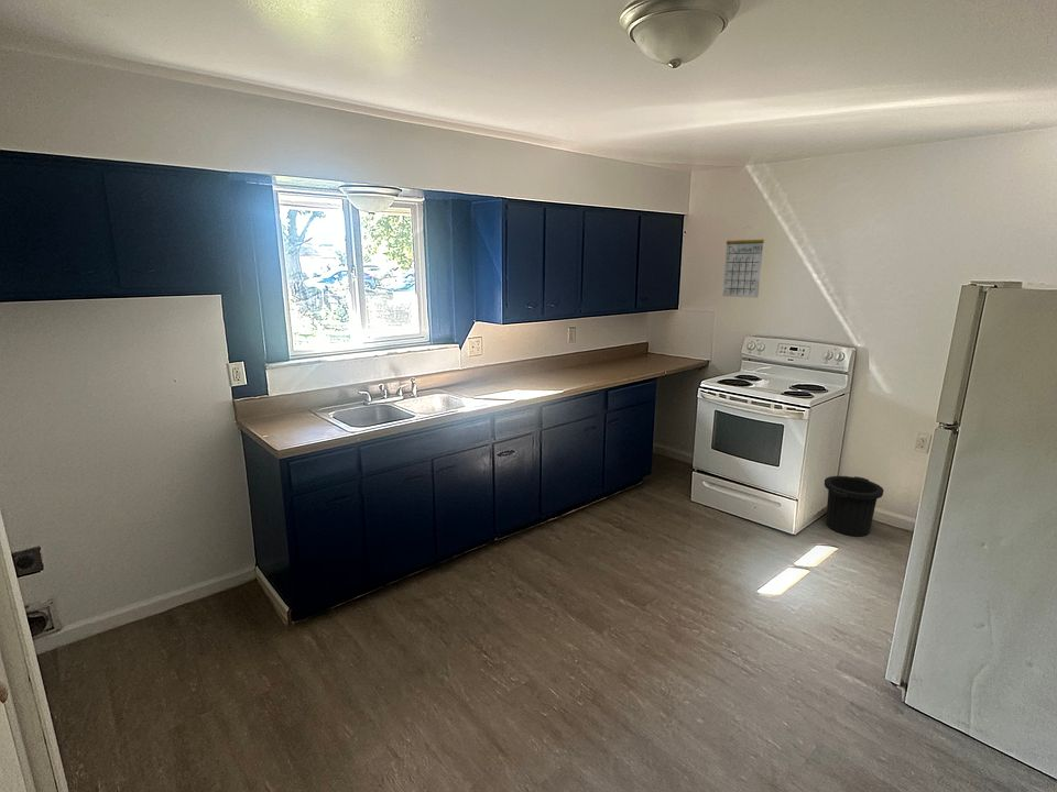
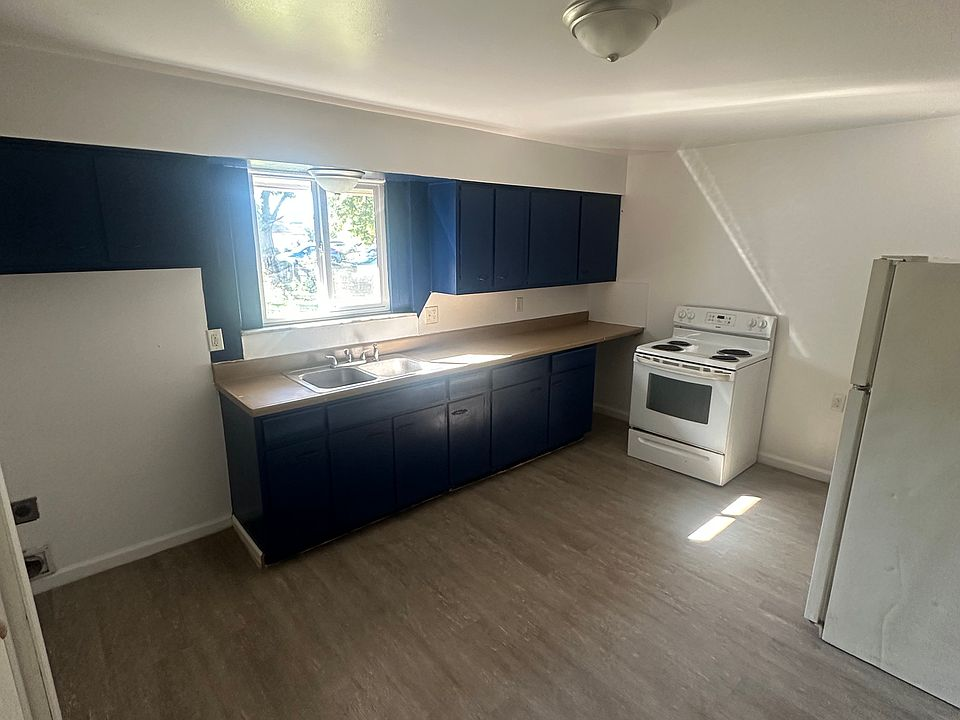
- trash can (850, 506)
- calendar (743, 262)
